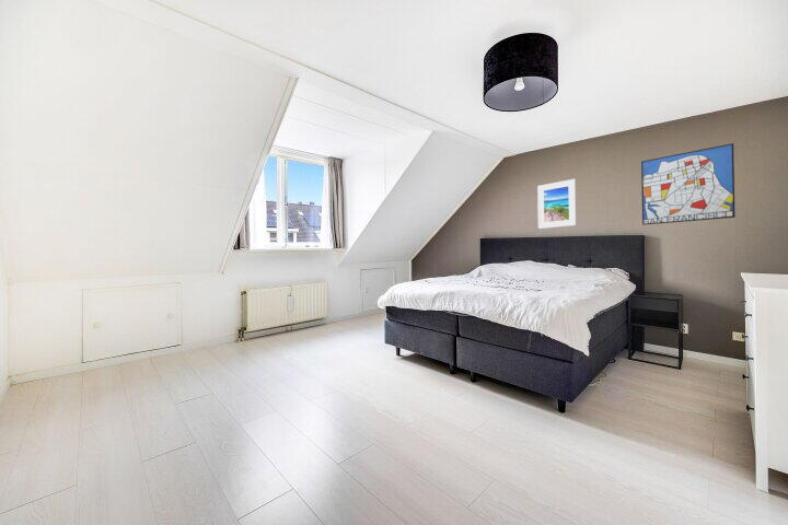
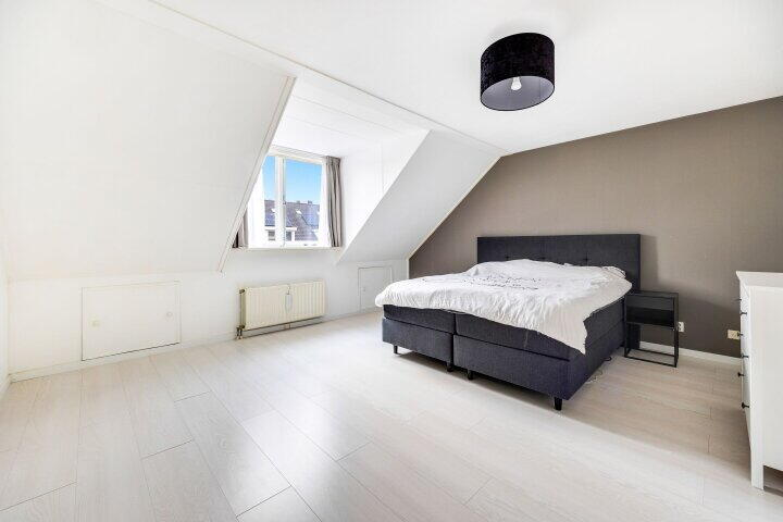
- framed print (556, 205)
- wall art (684, 187)
